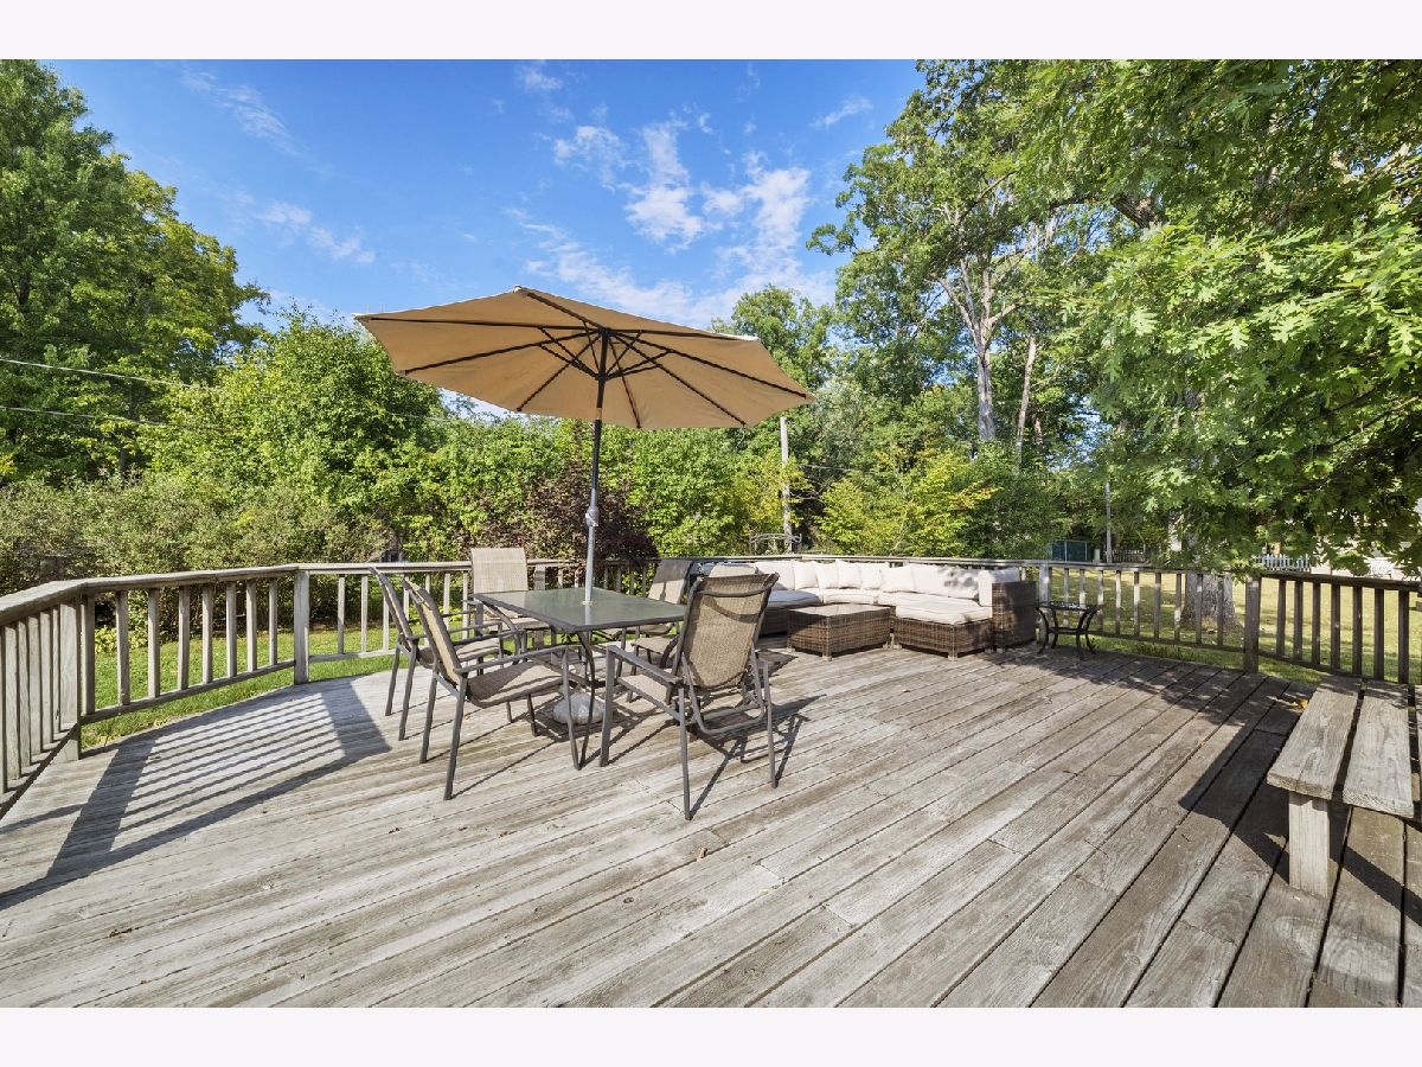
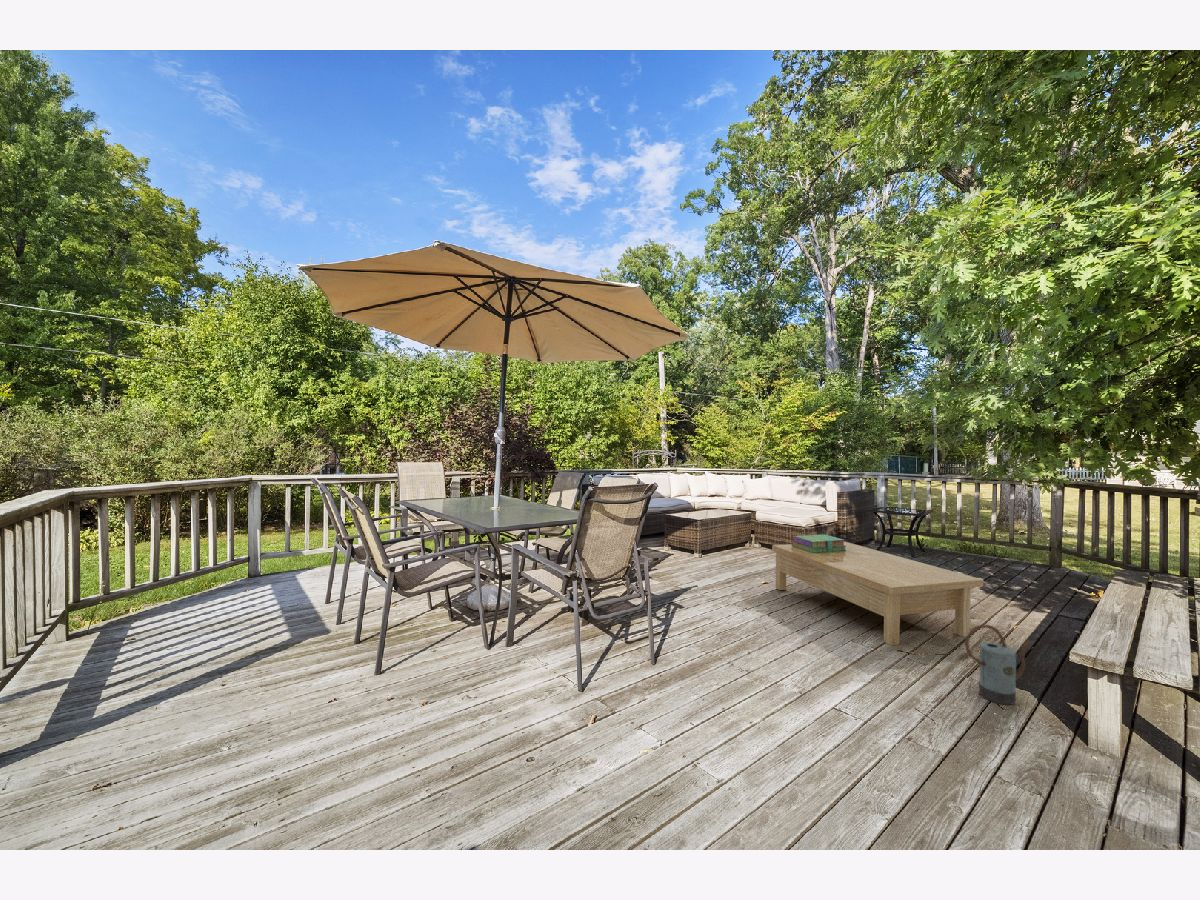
+ watering can (998, 660)
+ coffee table (862, 584)
+ stack of books (818, 542)
